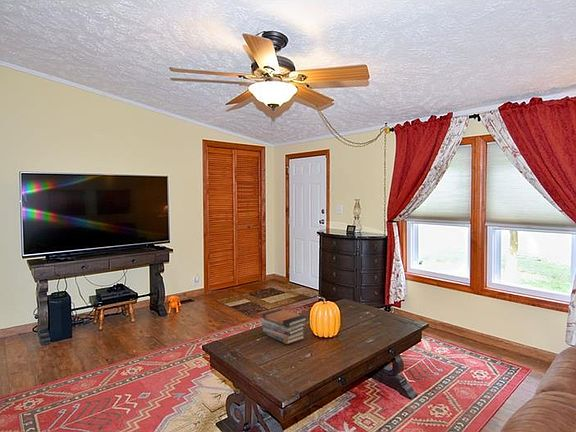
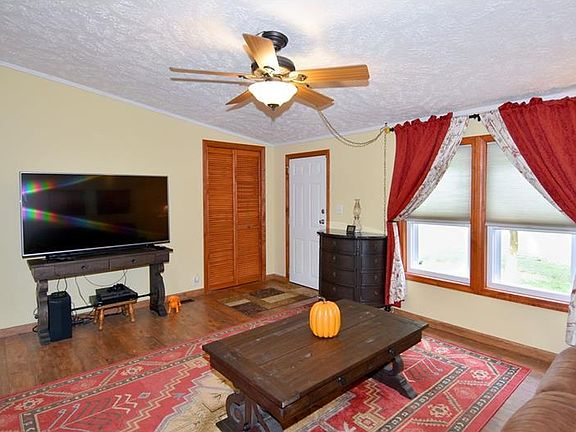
- book stack (283, 325)
